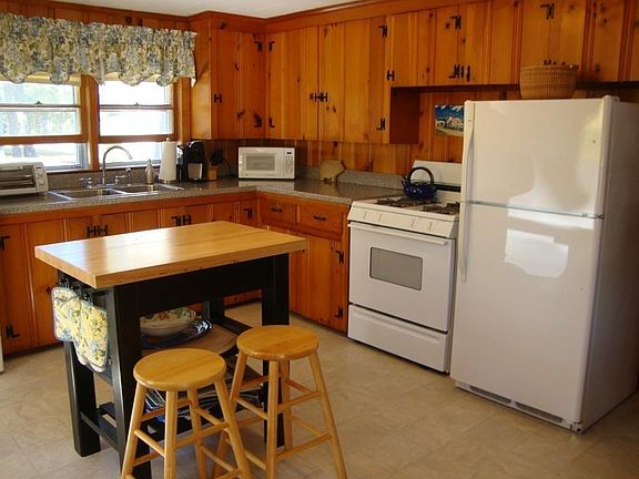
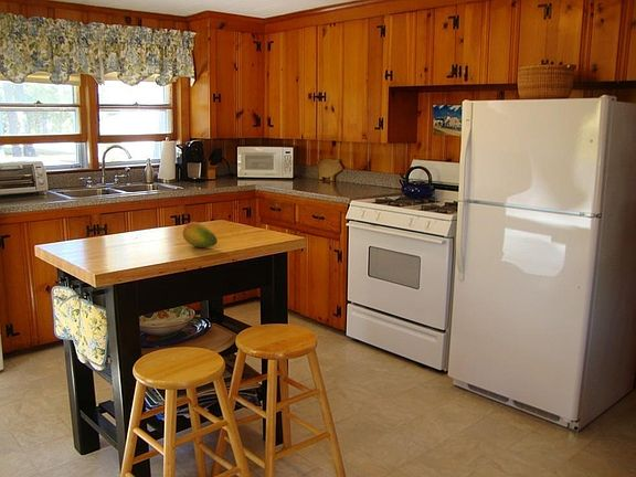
+ fruit (199, 234)
